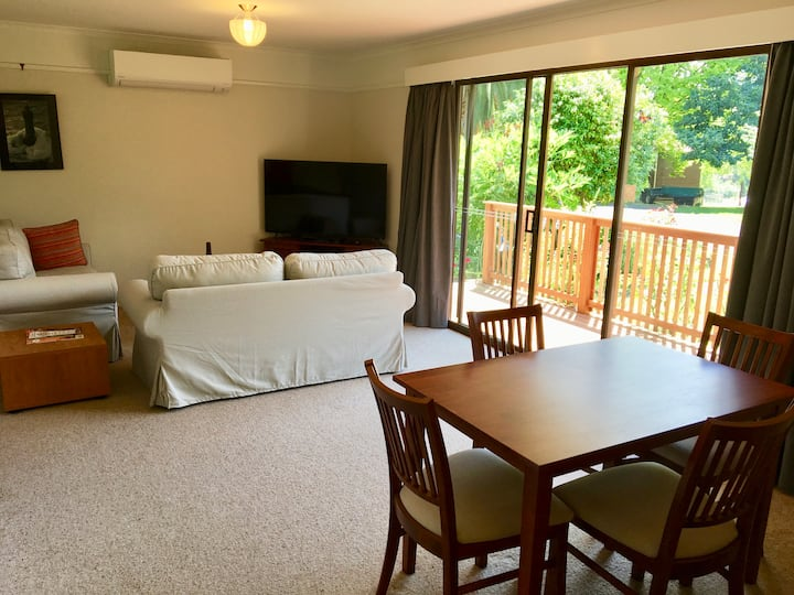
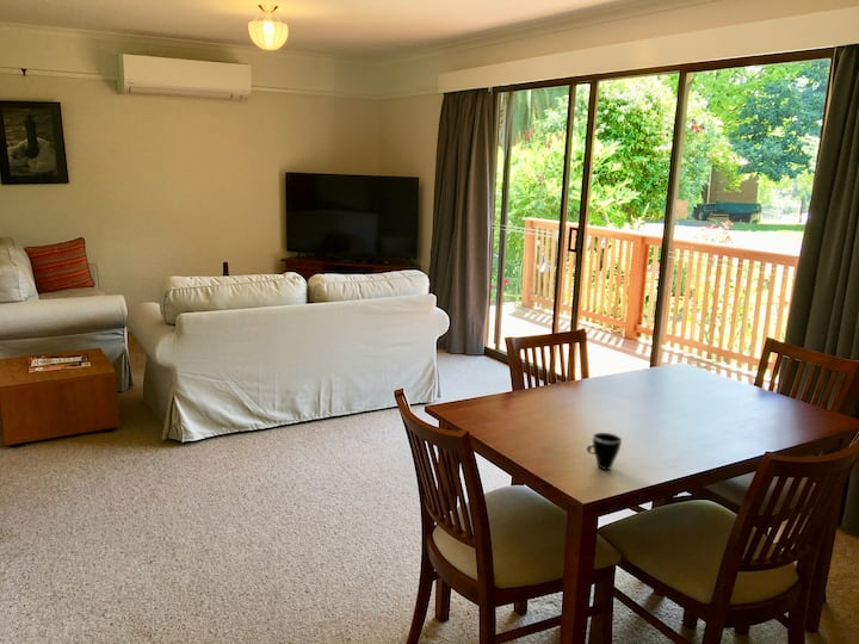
+ cup (601, 453)
